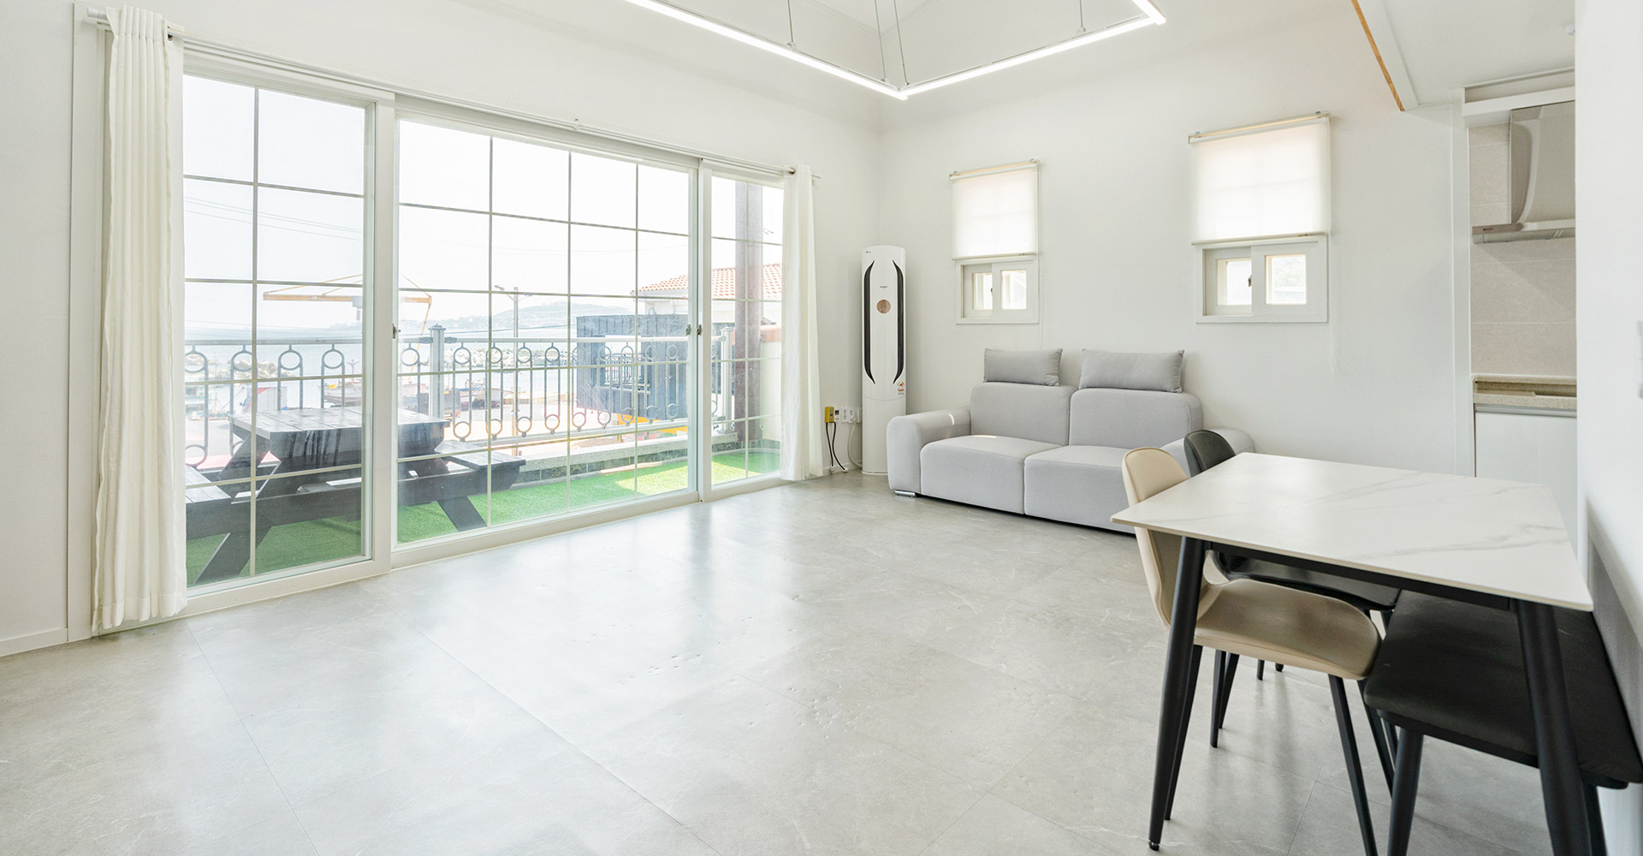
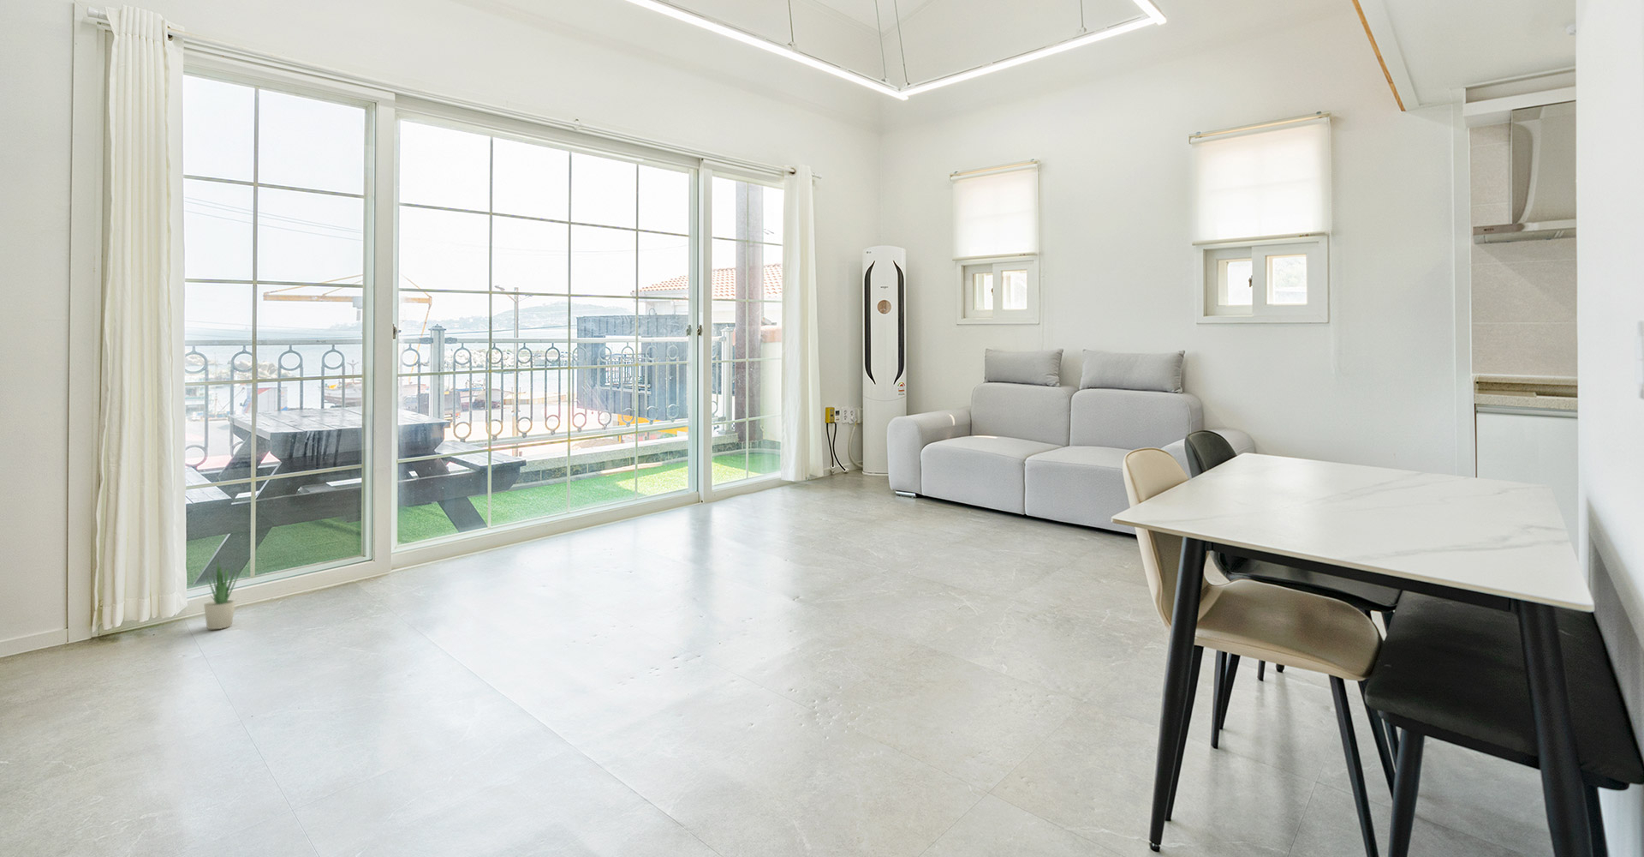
+ potted plant (223, 593)
